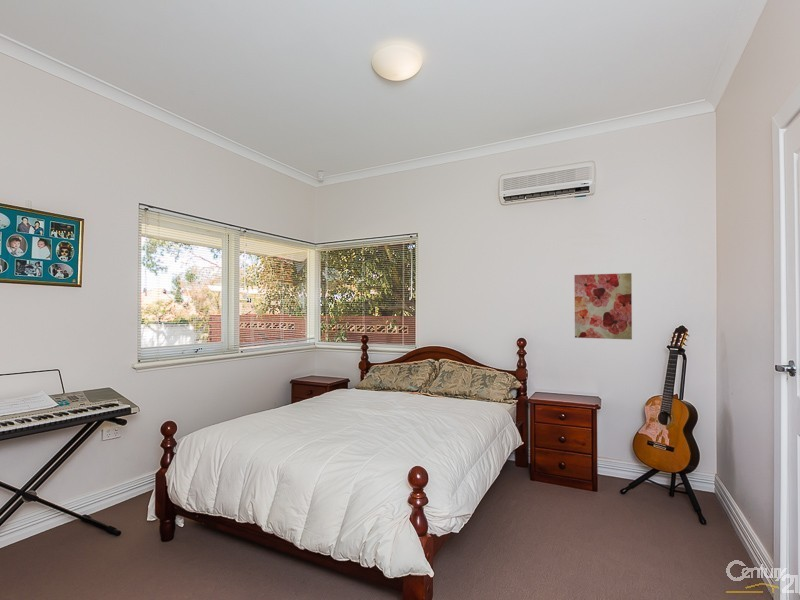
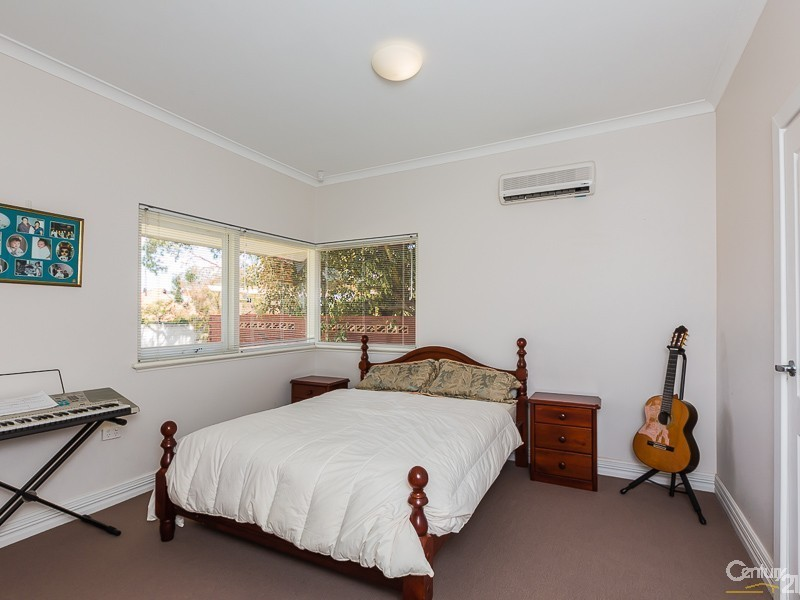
- wall art (602, 306)
